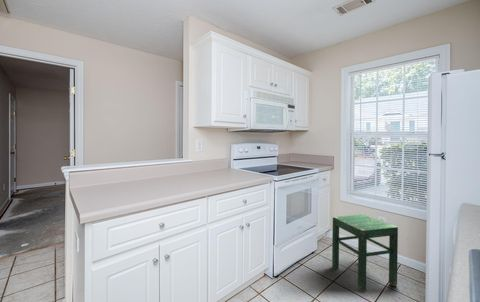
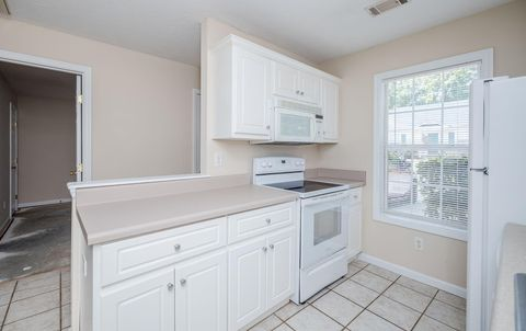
- stool (362, 248)
